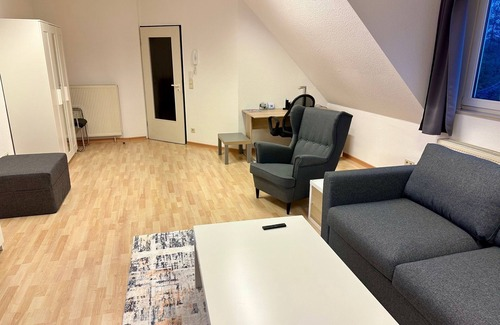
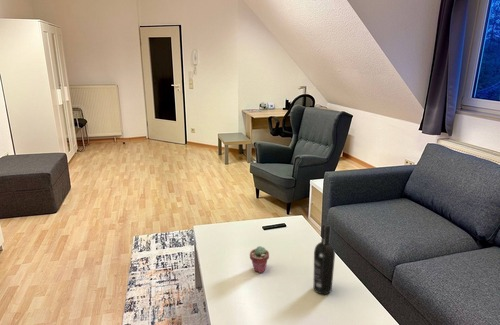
+ potted succulent (259, 257)
+ wine bottle (324, 257)
